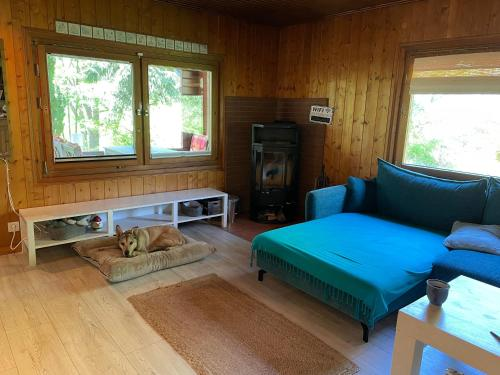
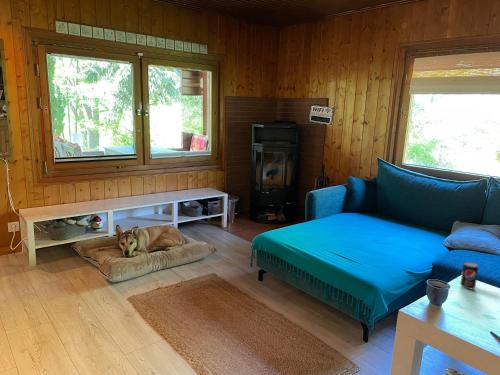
+ beverage can (469, 275)
